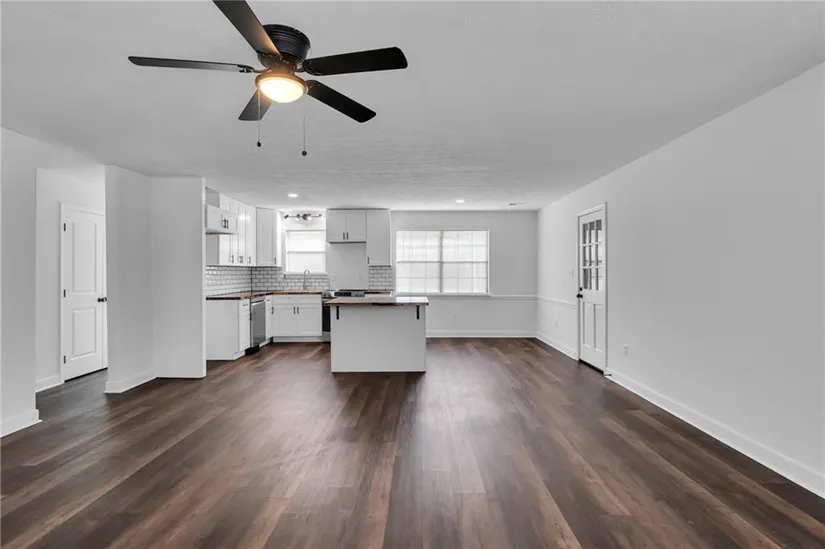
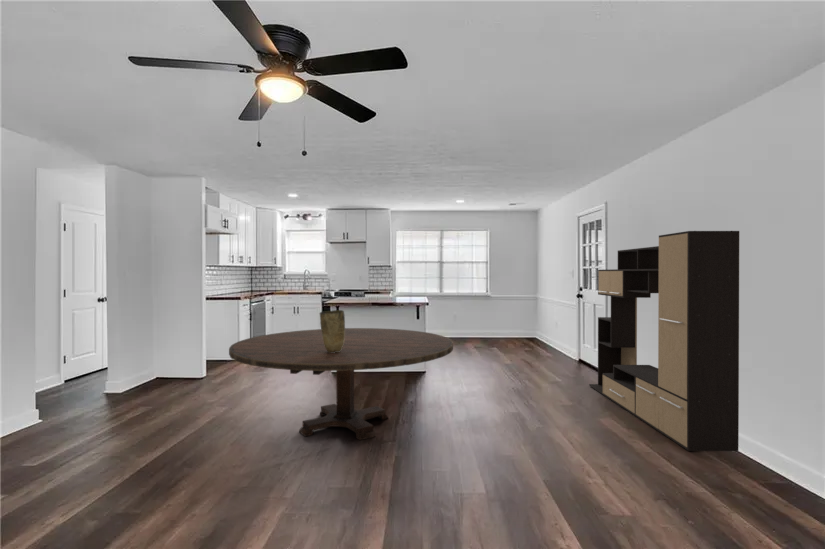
+ media console (636, 325)
+ vase (332, 331)
+ dining table (345, 383)
